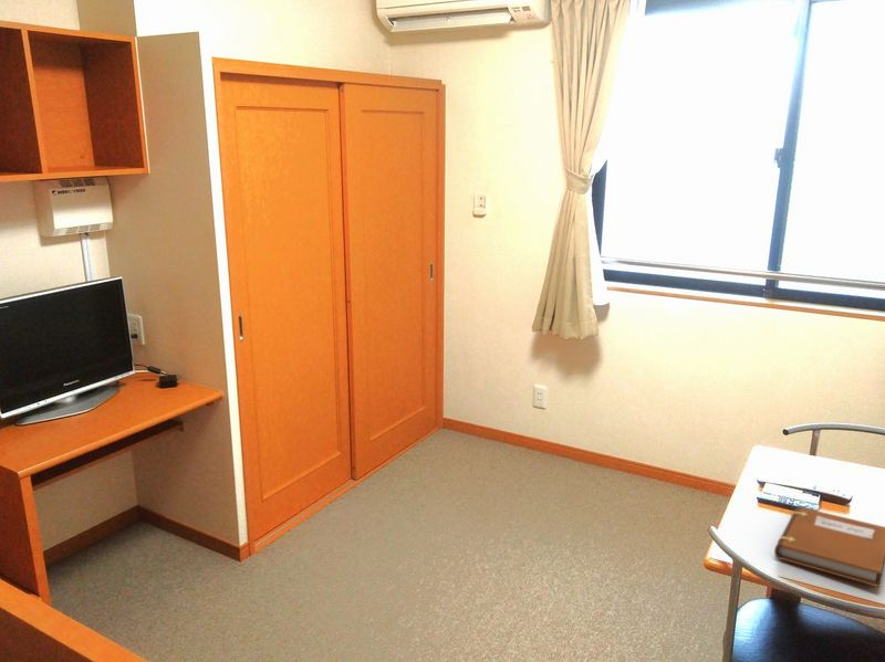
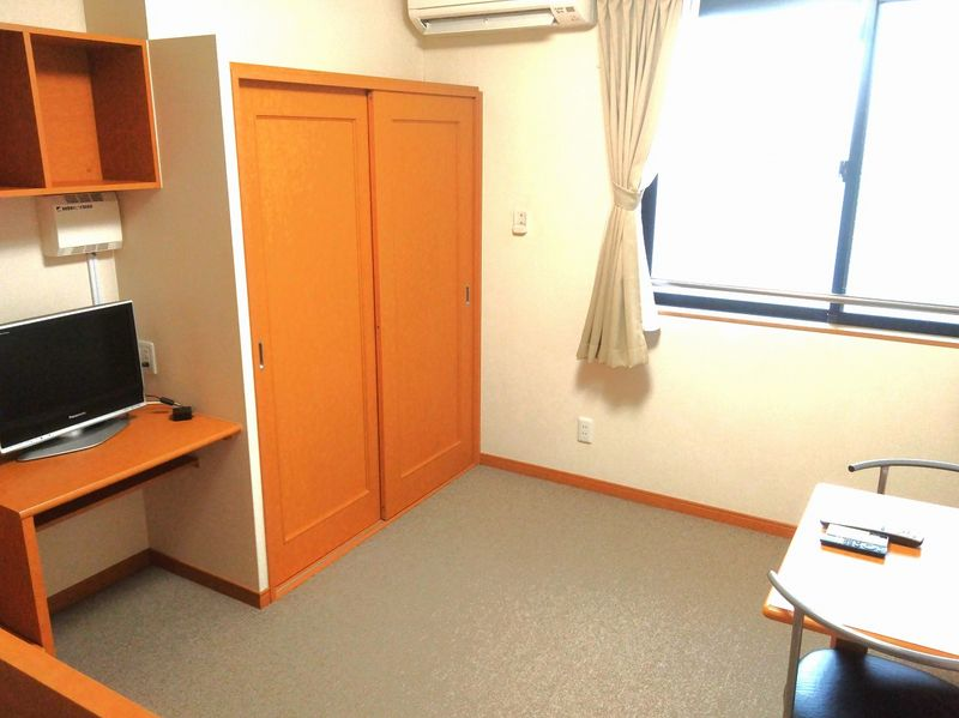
- notebook (833, 540)
